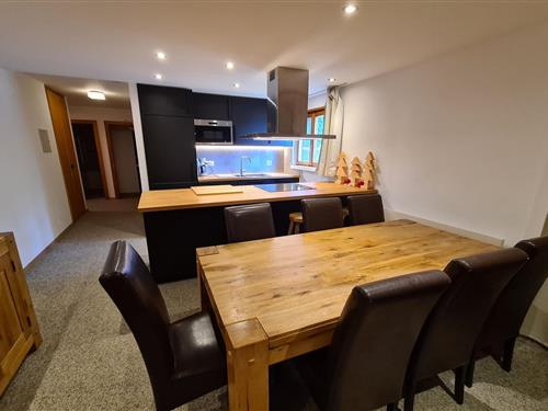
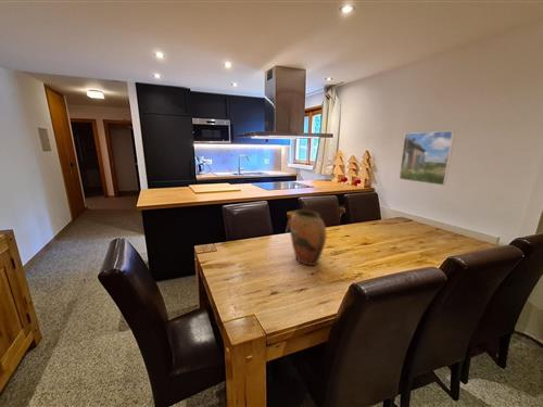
+ vase (306, 237)
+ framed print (424, 157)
